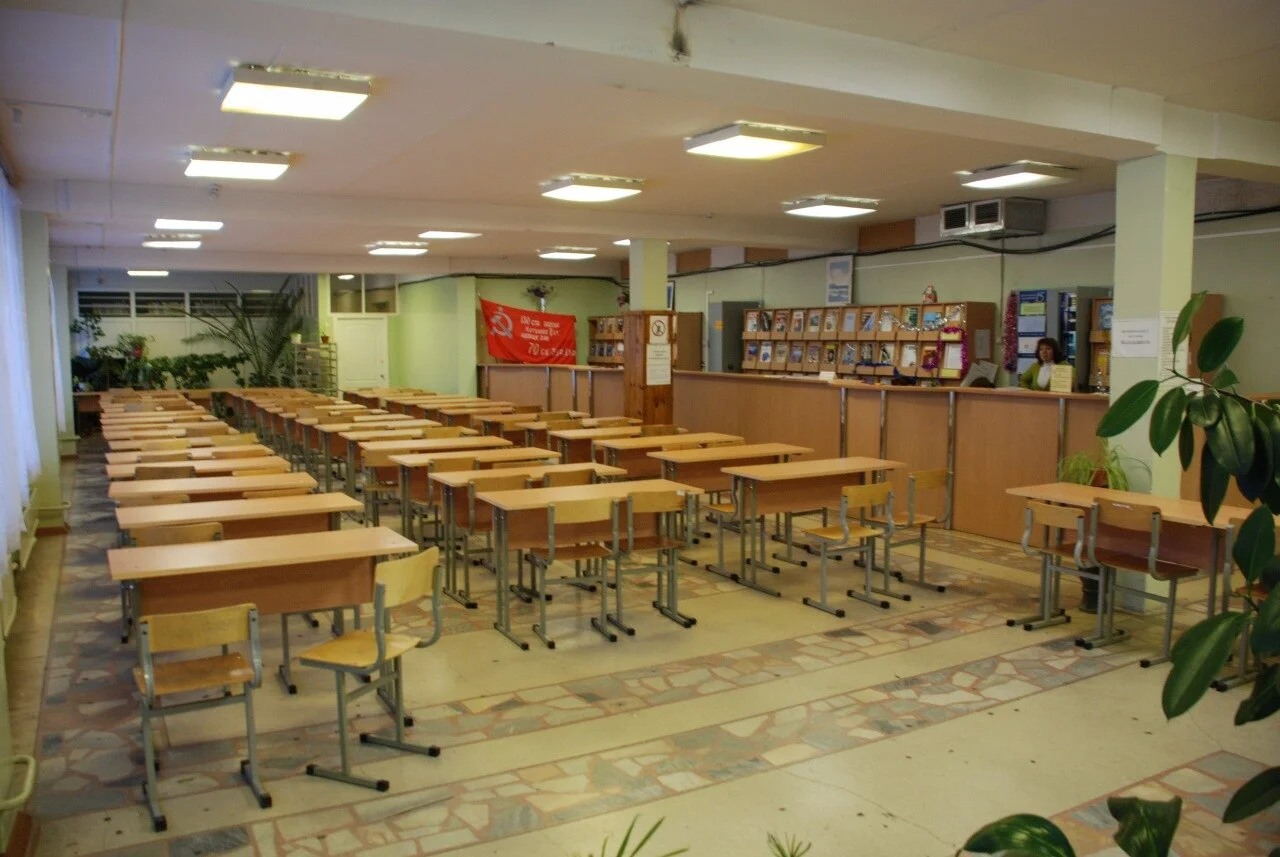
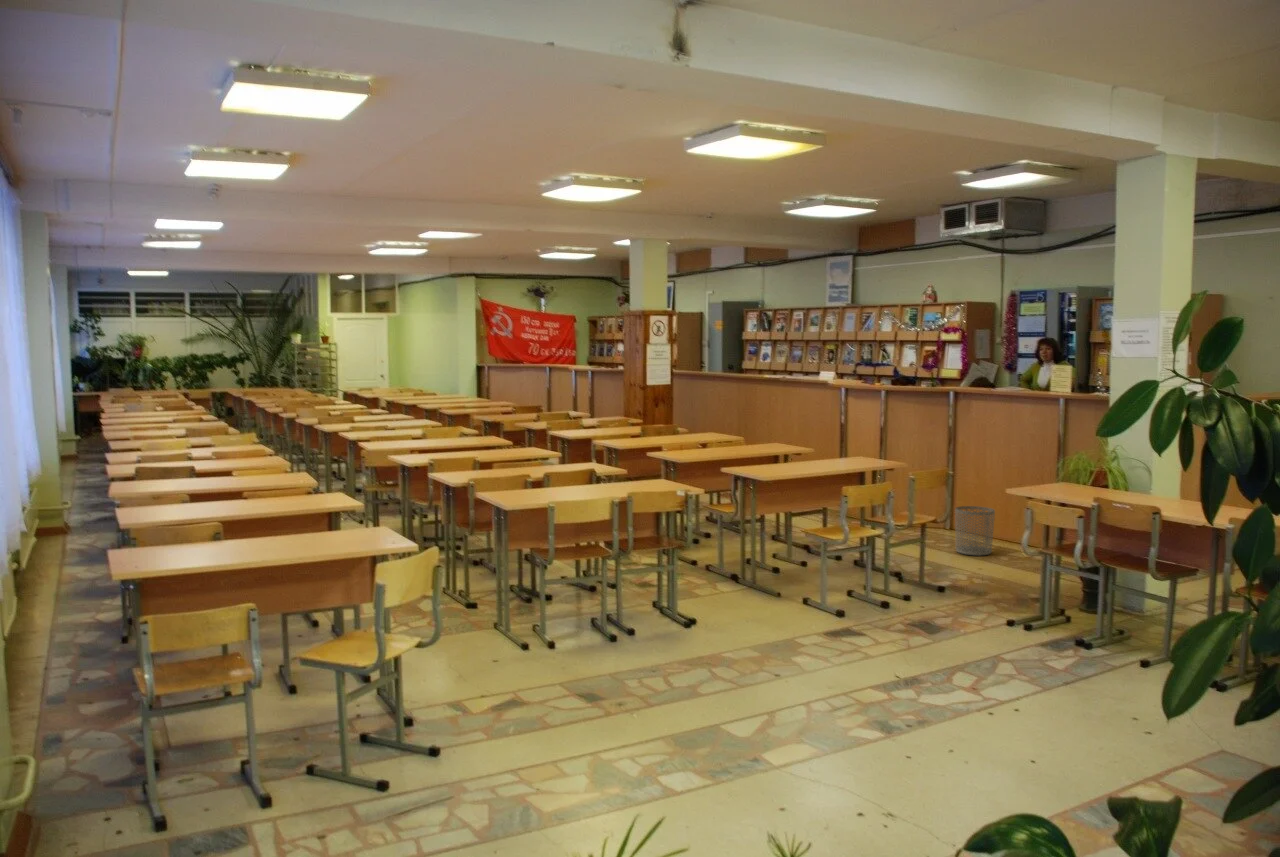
+ waste bin (974, 531)
